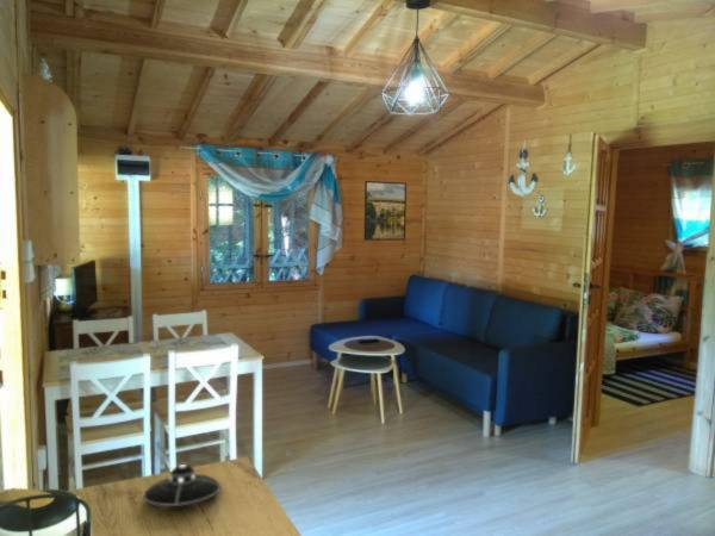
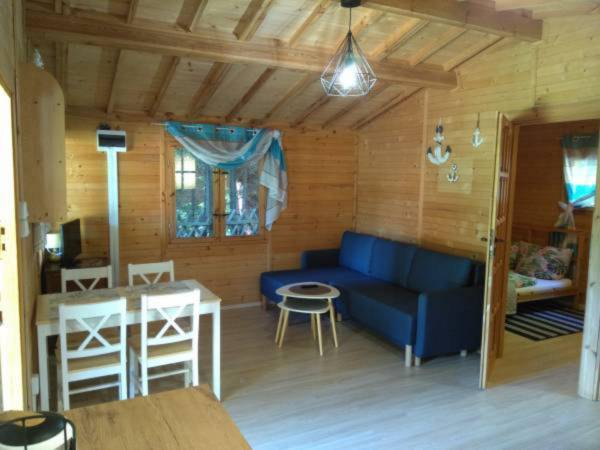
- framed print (385, 211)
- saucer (182, 481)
